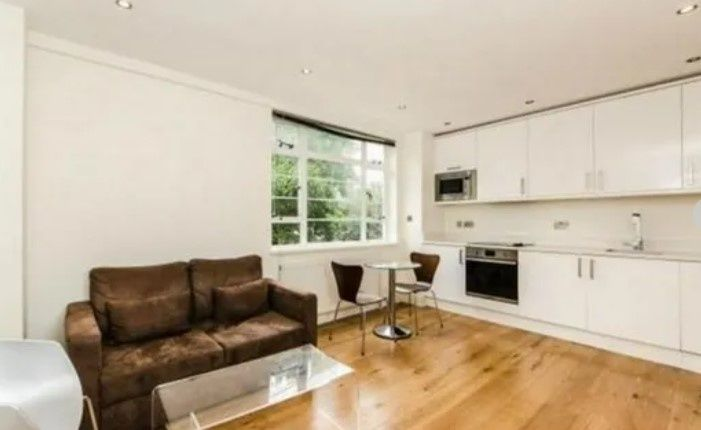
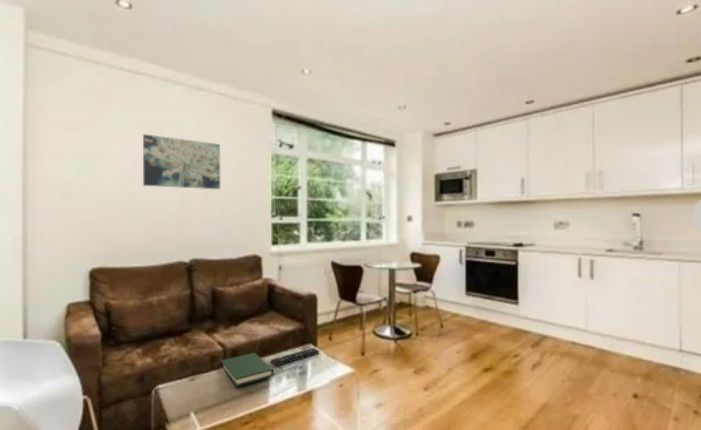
+ remote control (295, 356)
+ wall art (184, 163)
+ hardback book (246, 368)
